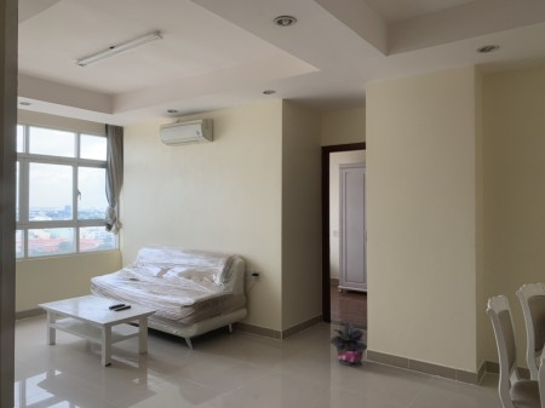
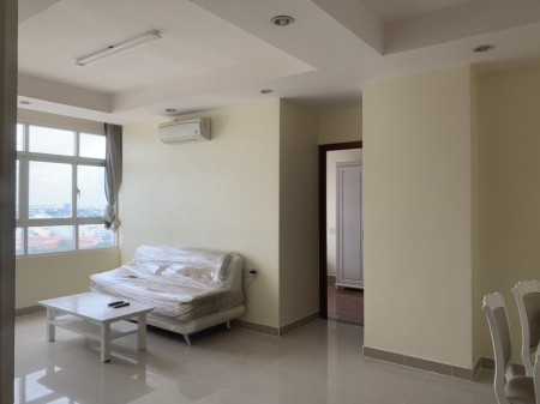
- potted plant (349, 343)
